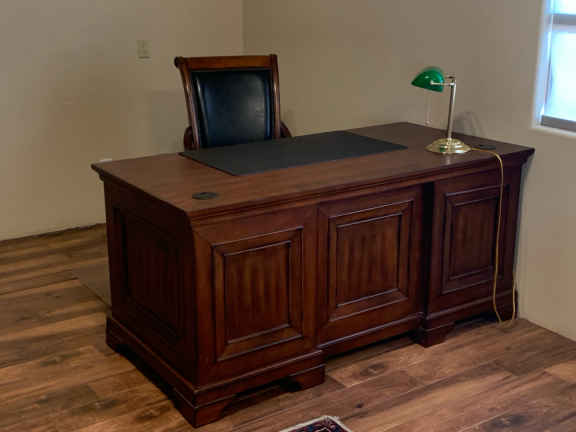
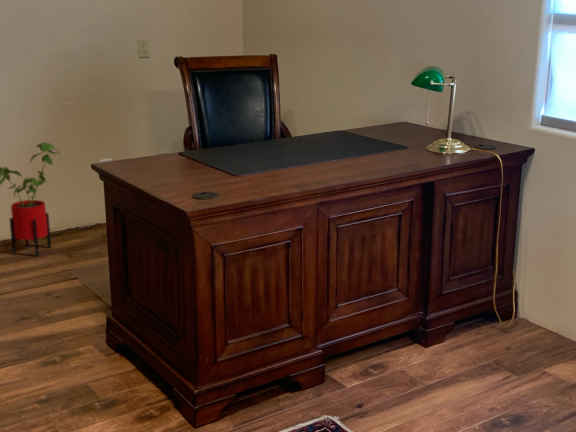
+ house plant (32, 197)
